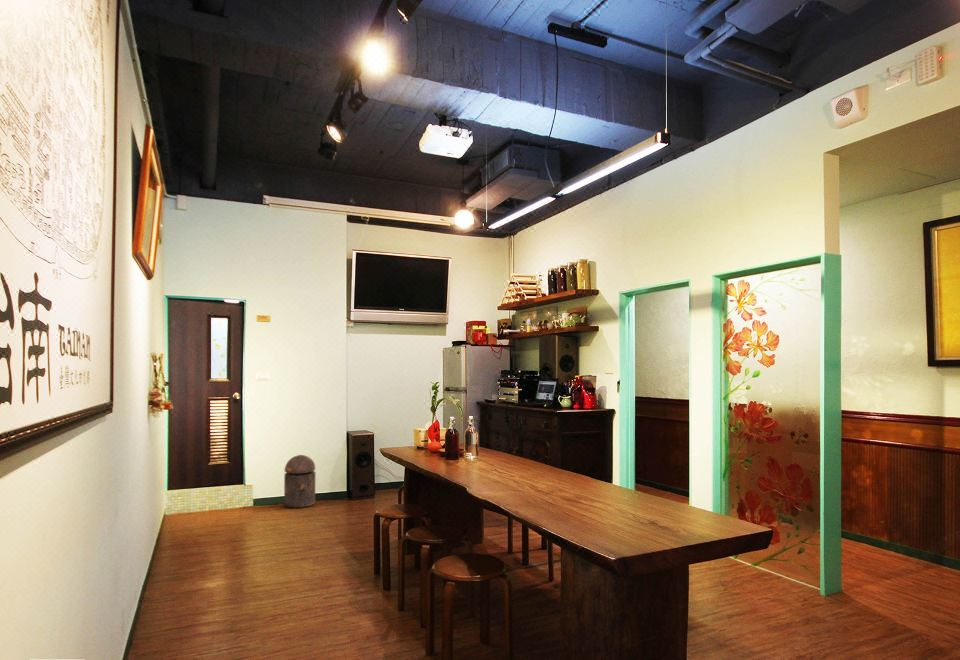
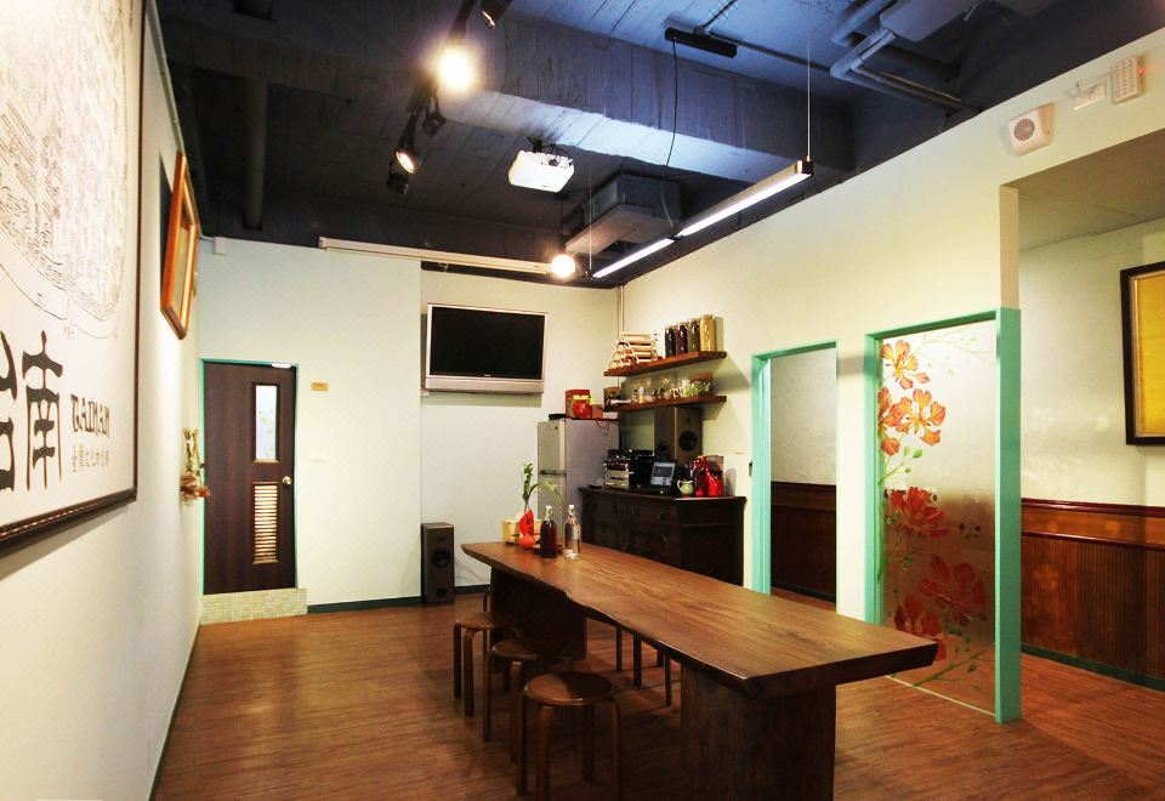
- trash can (300, 480)
